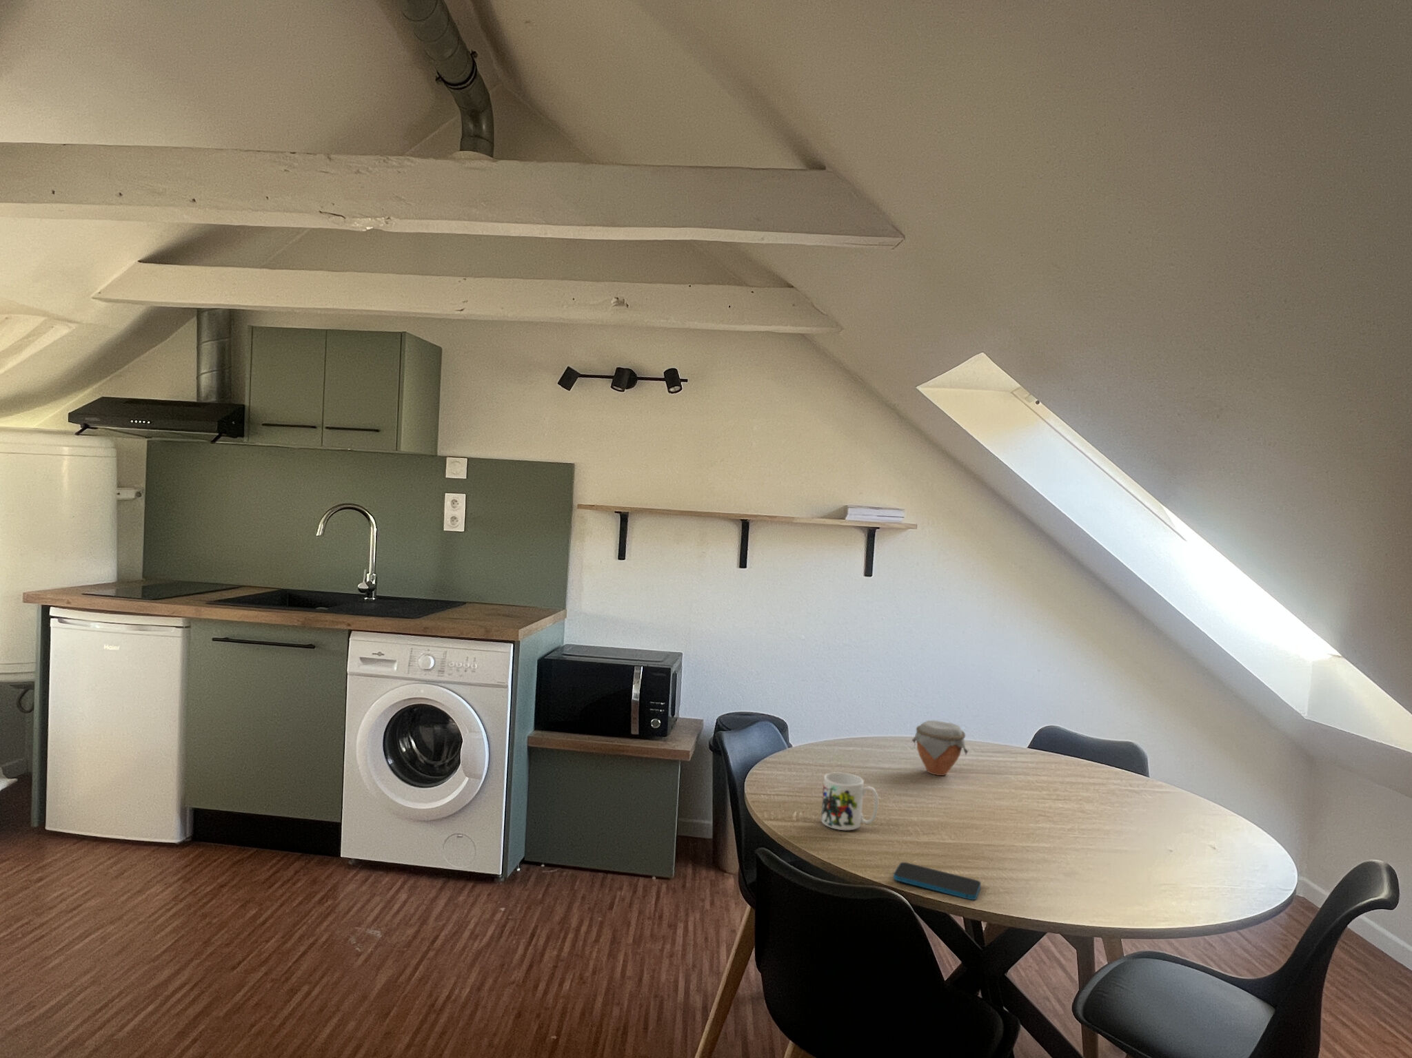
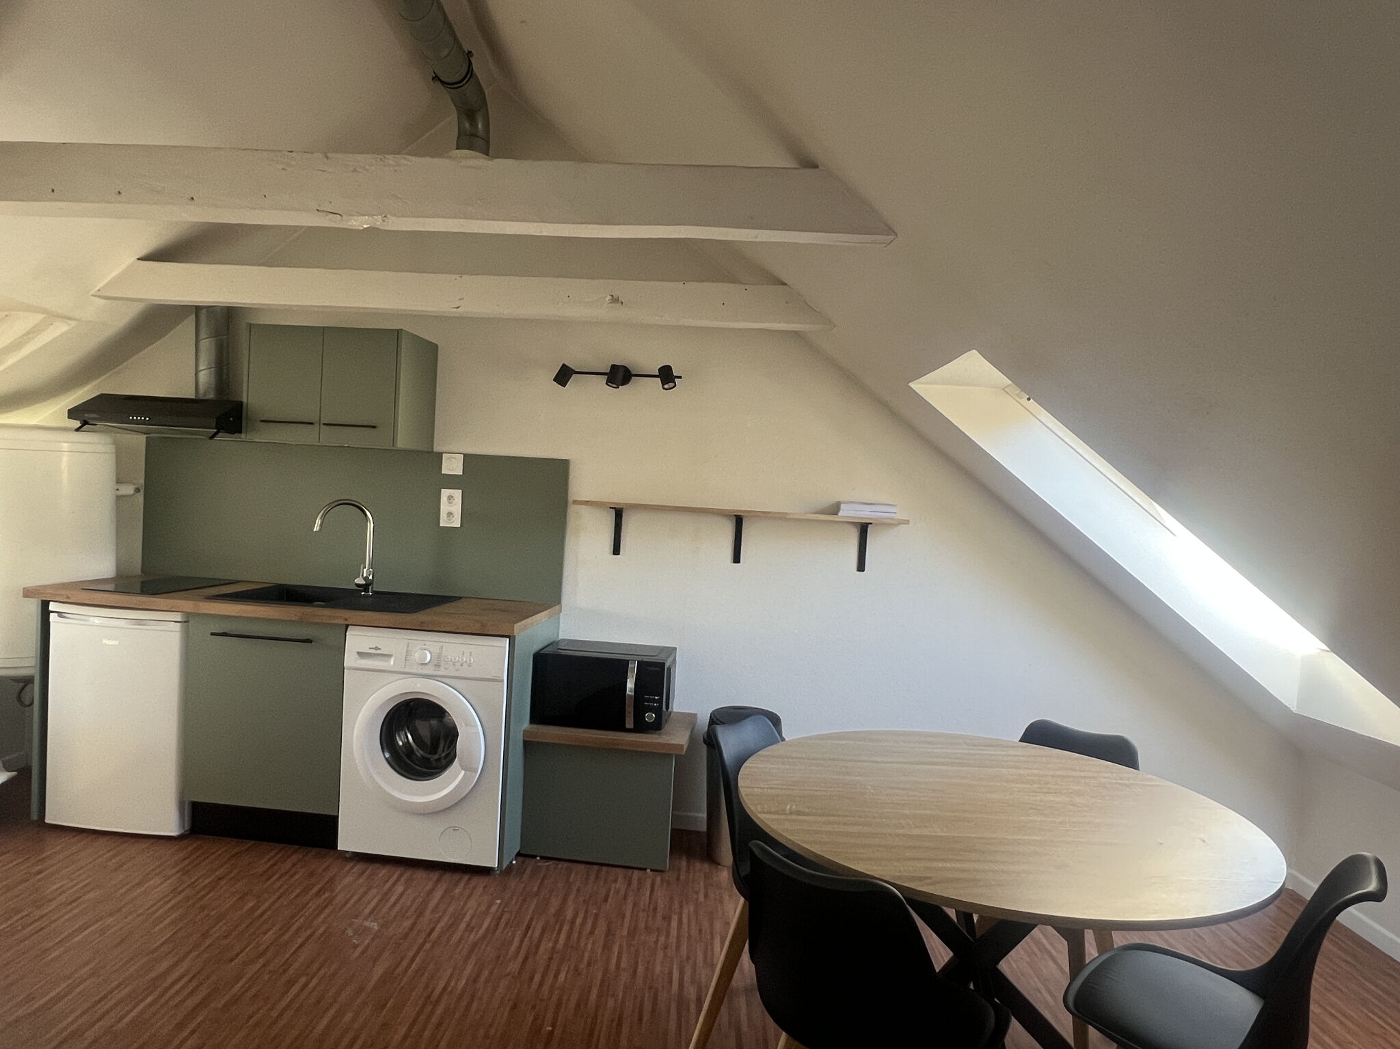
- mug (849, 802)
- jar (938, 748)
- smartphone (937, 880)
